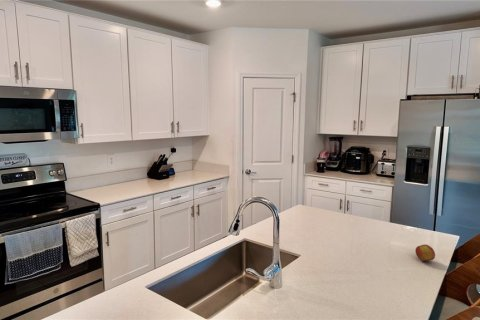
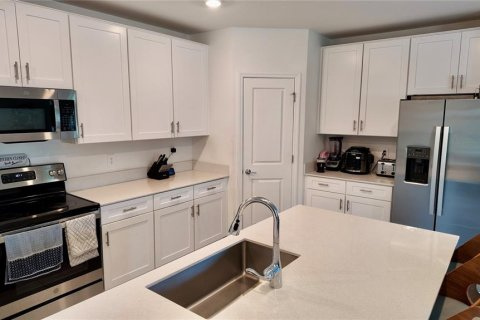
- apple (425, 252)
